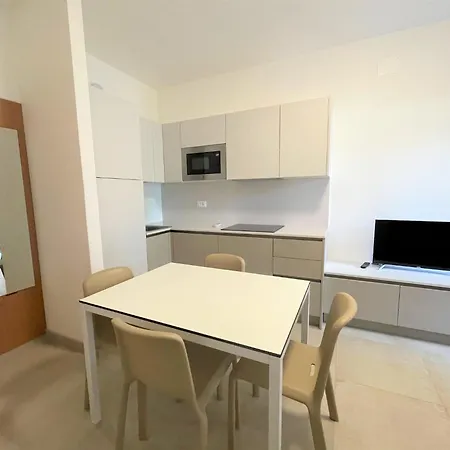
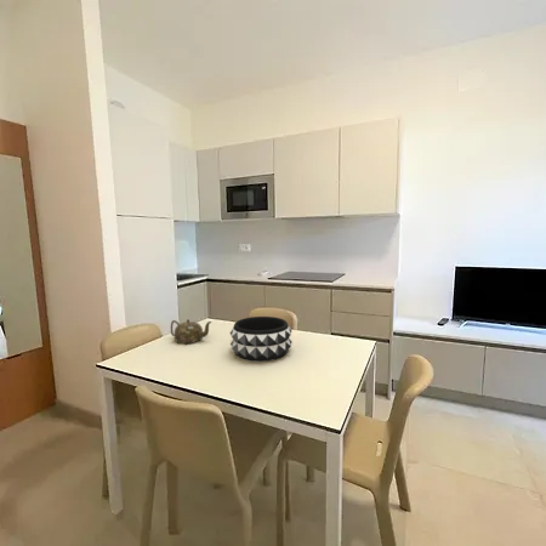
+ decorative bowl (261, 337)
+ teapot (190, 329)
